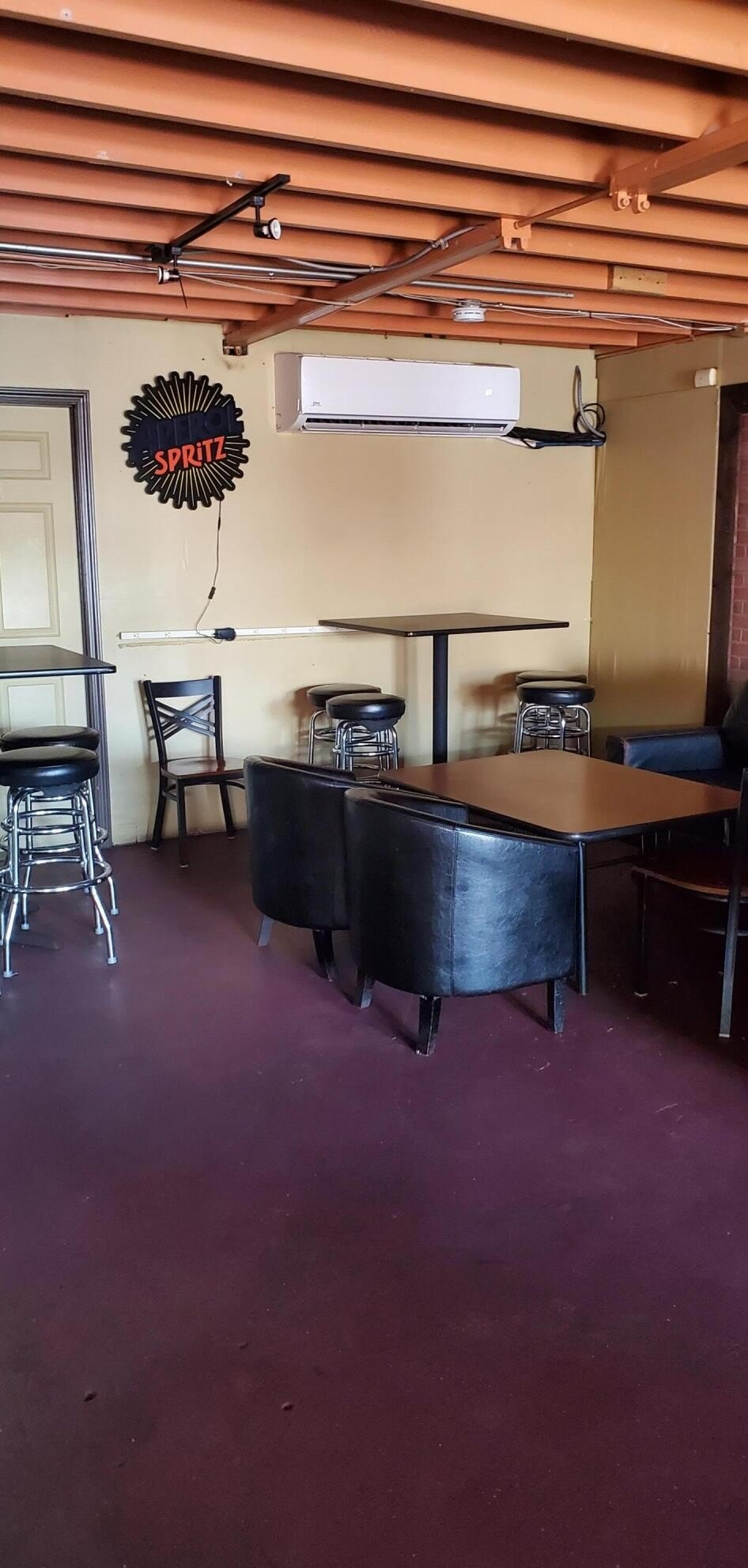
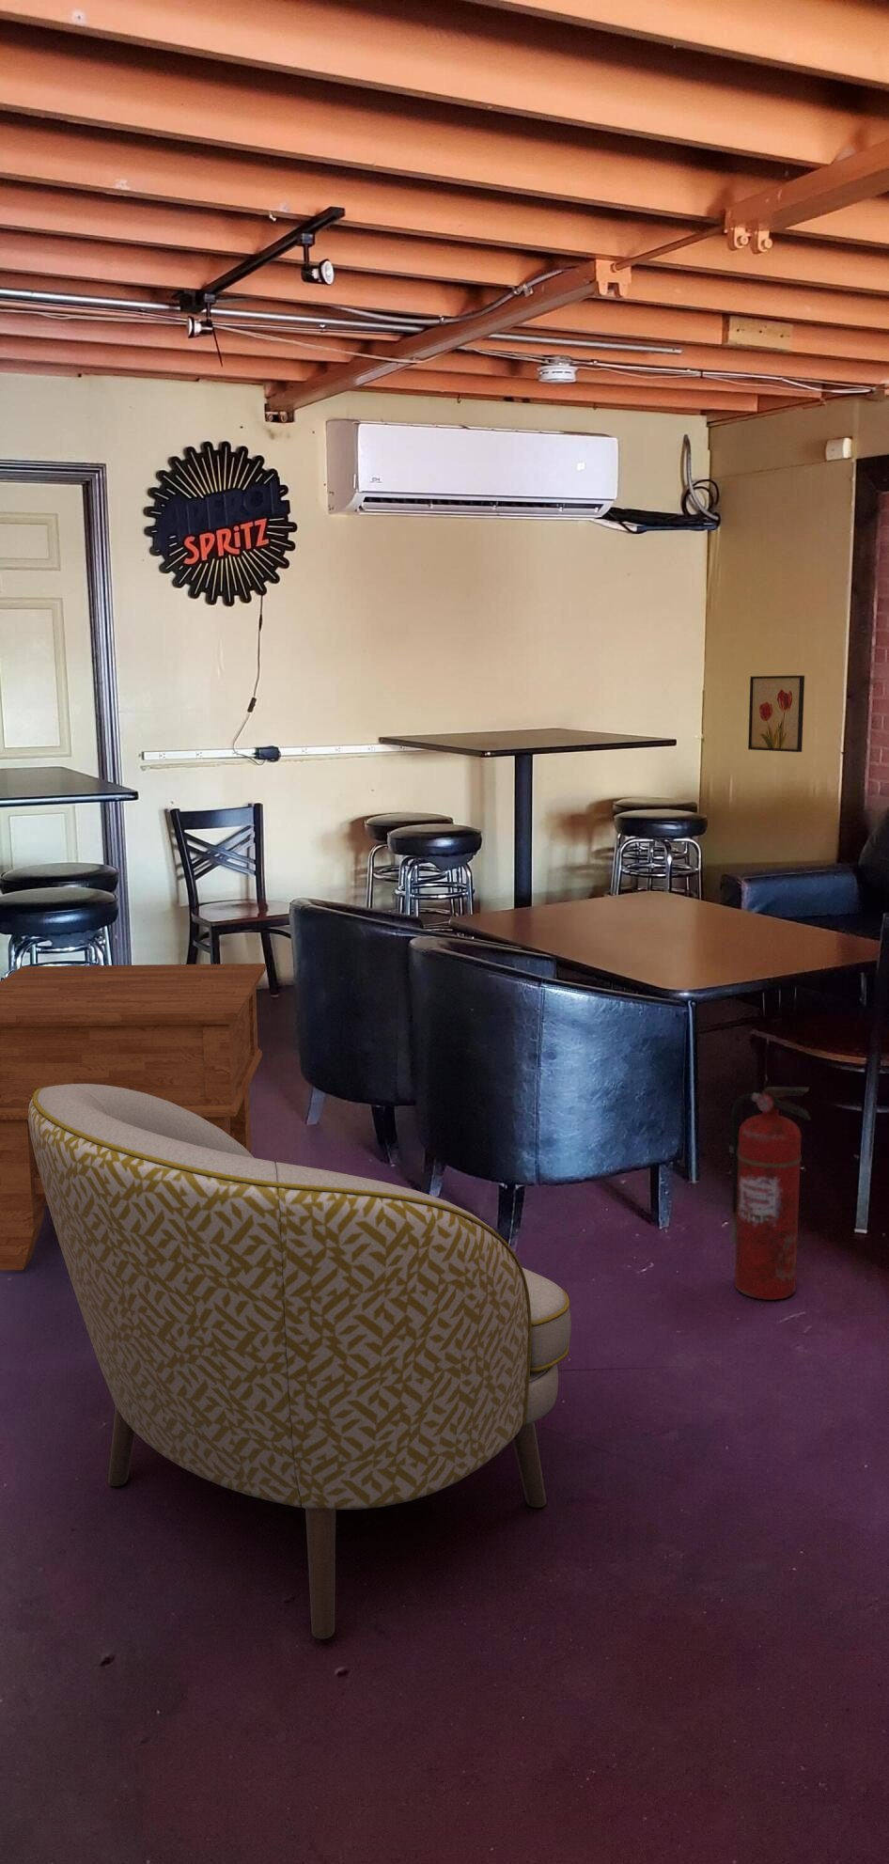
+ side table (132, 1089)
+ fire extinguisher (767, 1186)
+ wall art (776, 713)
+ armchair (292, 1299)
